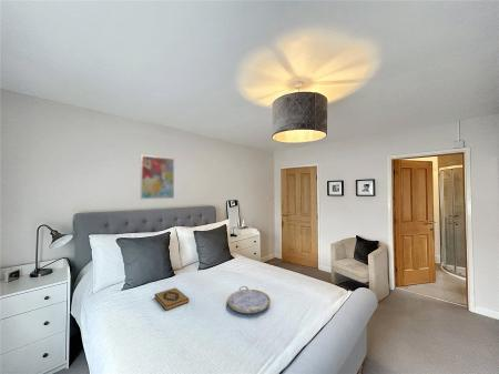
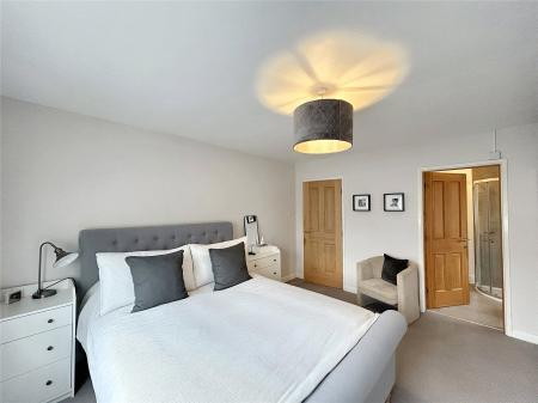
- wall art (157, 178)
- serving tray (248, 300)
- hardback book (171, 297)
